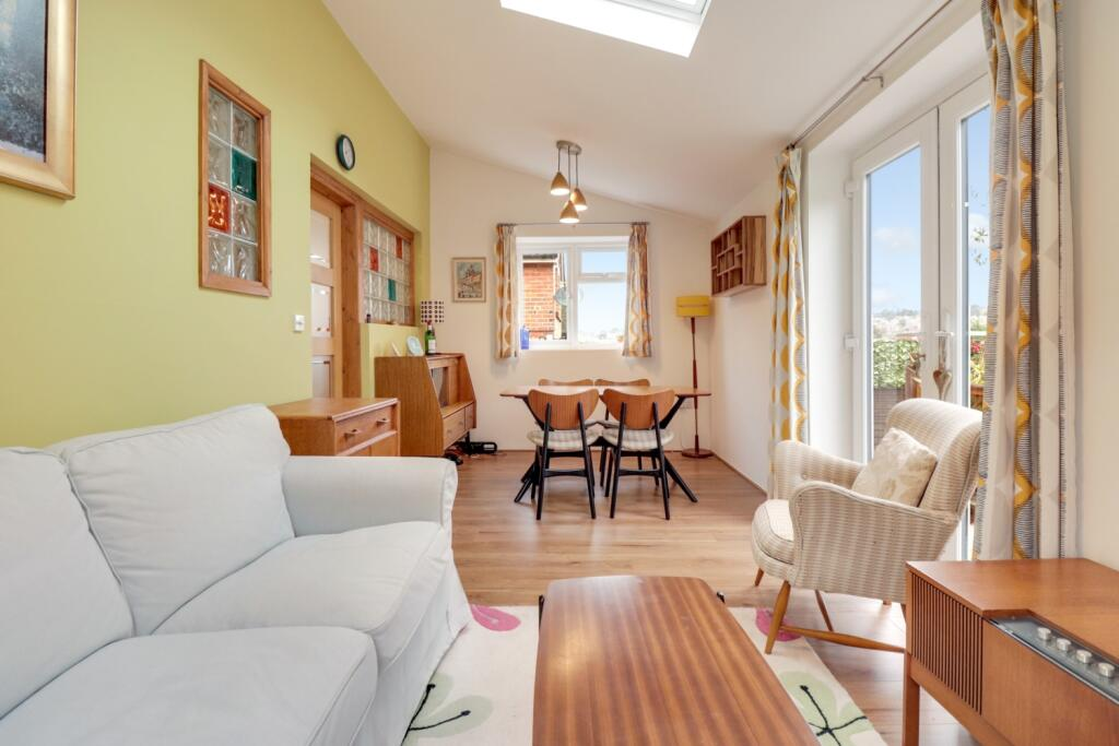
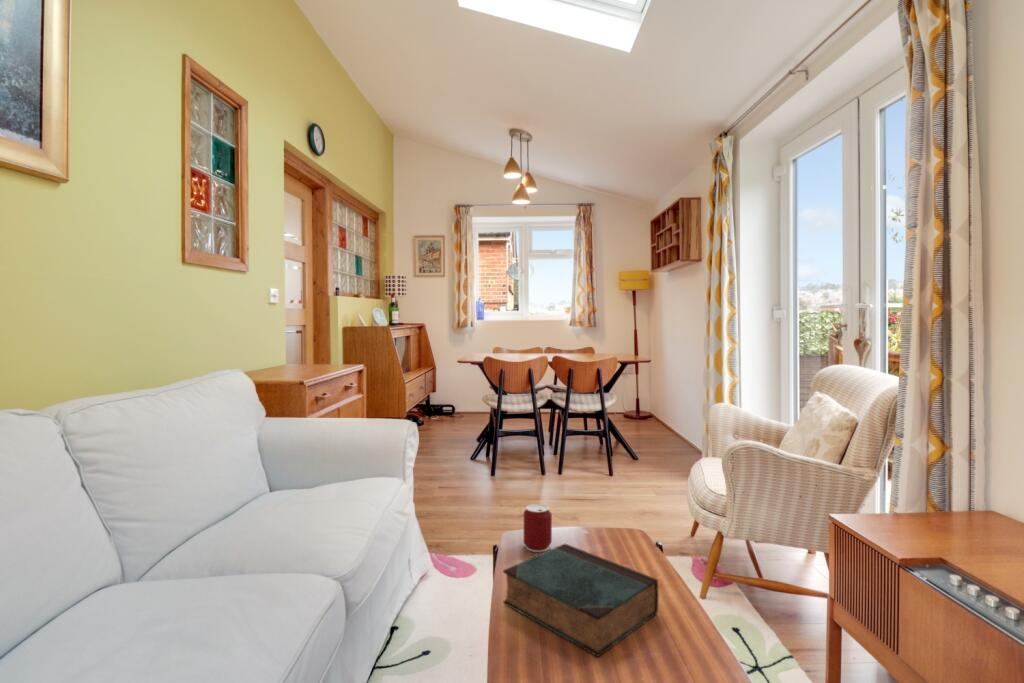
+ book (579, 591)
+ can (537, 527)
